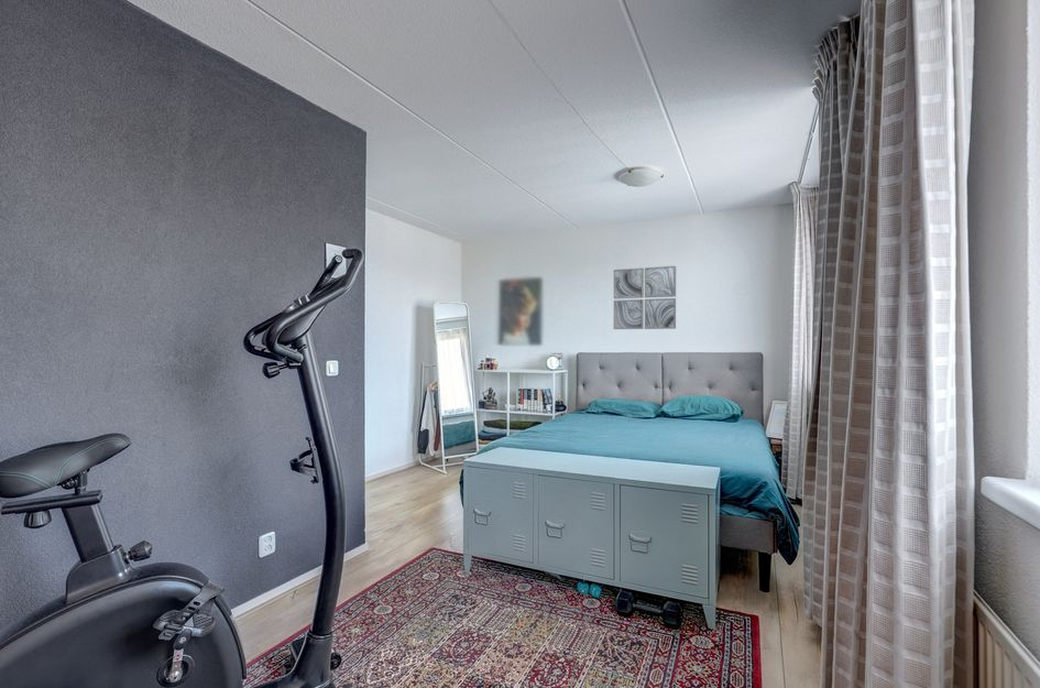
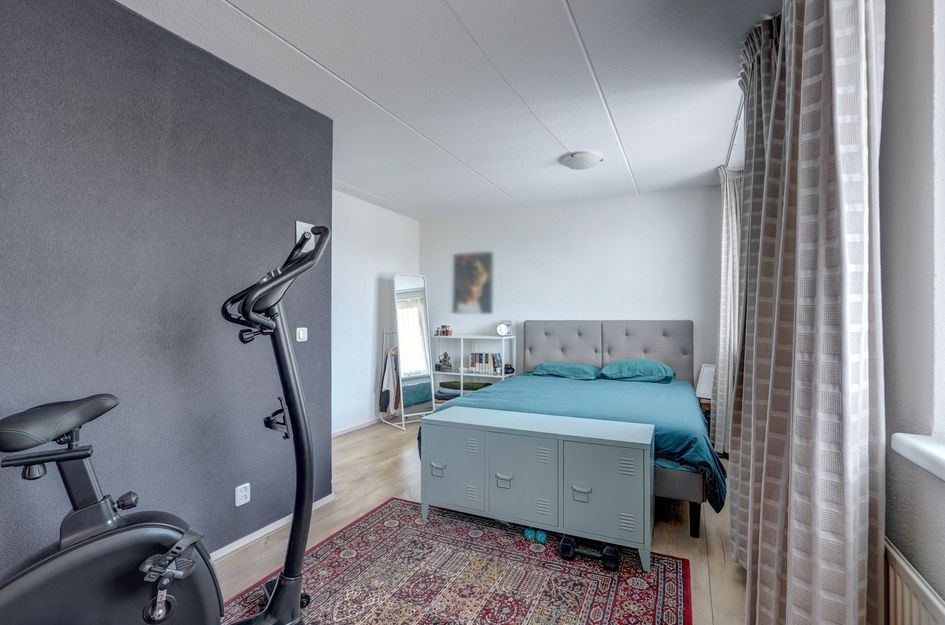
- wall art (643, 297)
